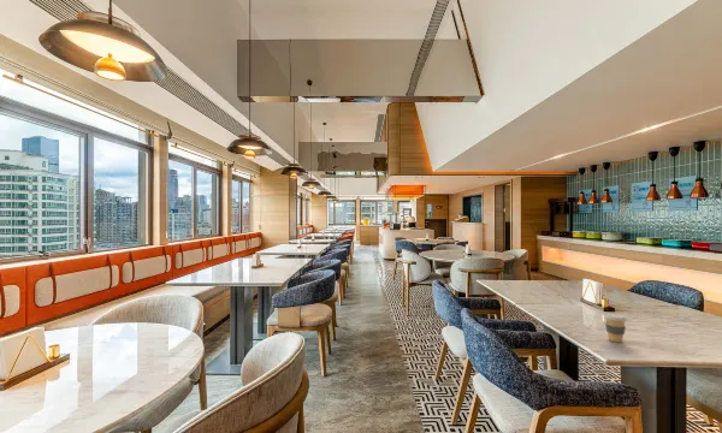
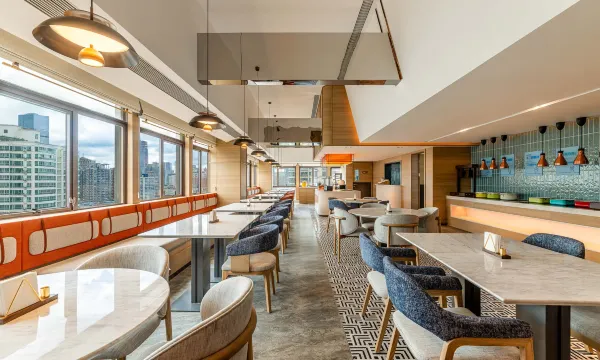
- coffee cup (615, 327)
